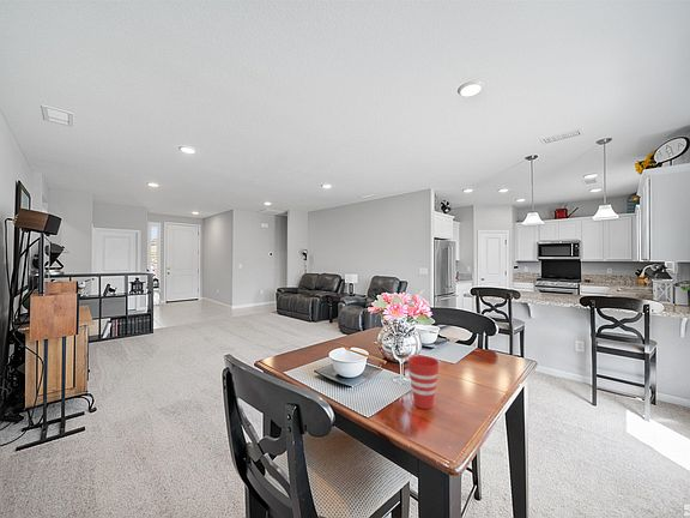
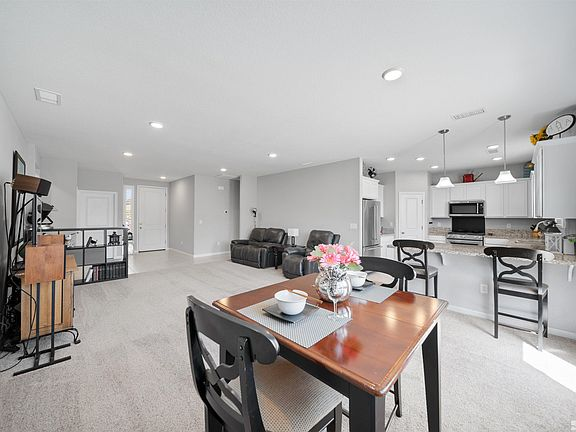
- cup (423, 381)
